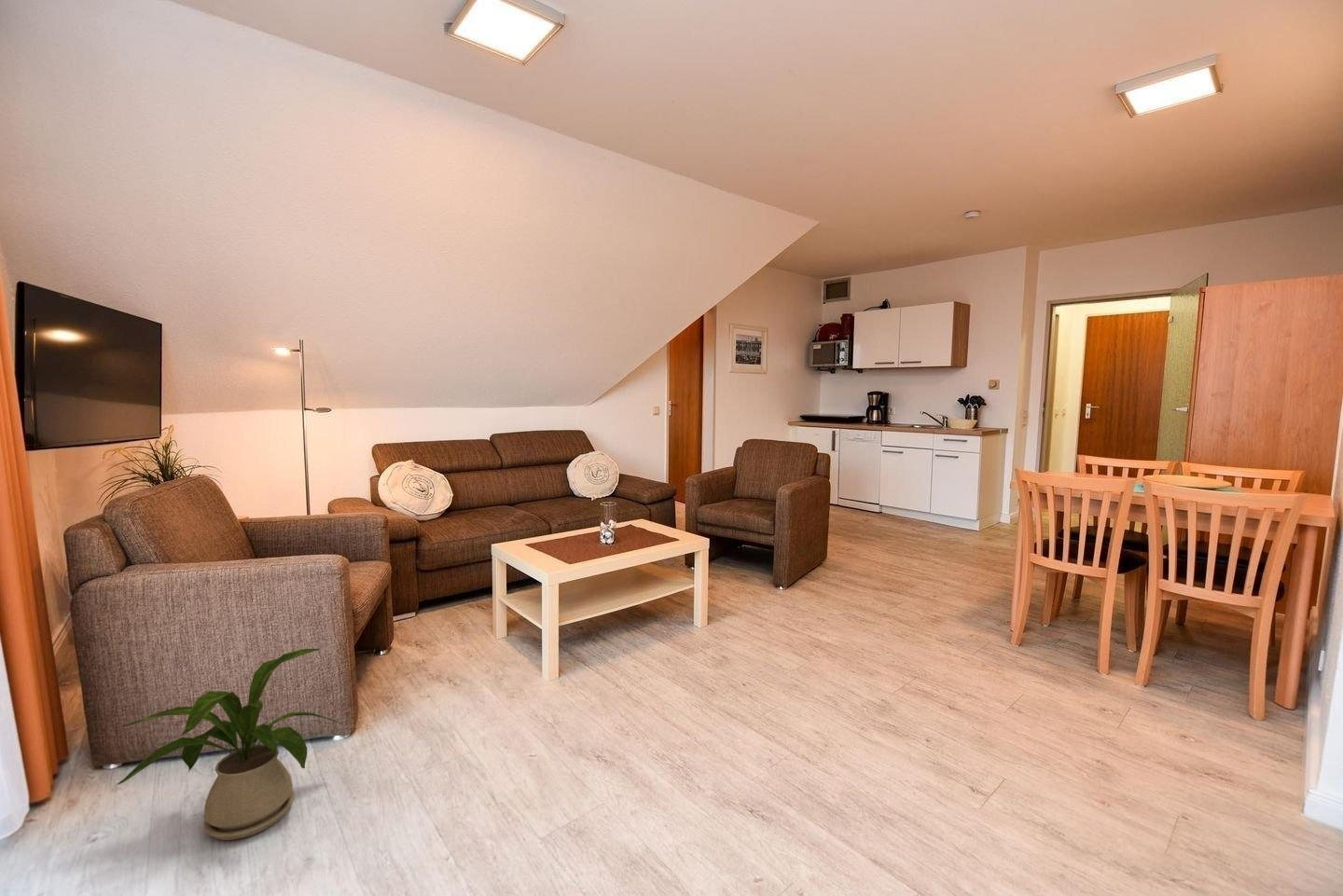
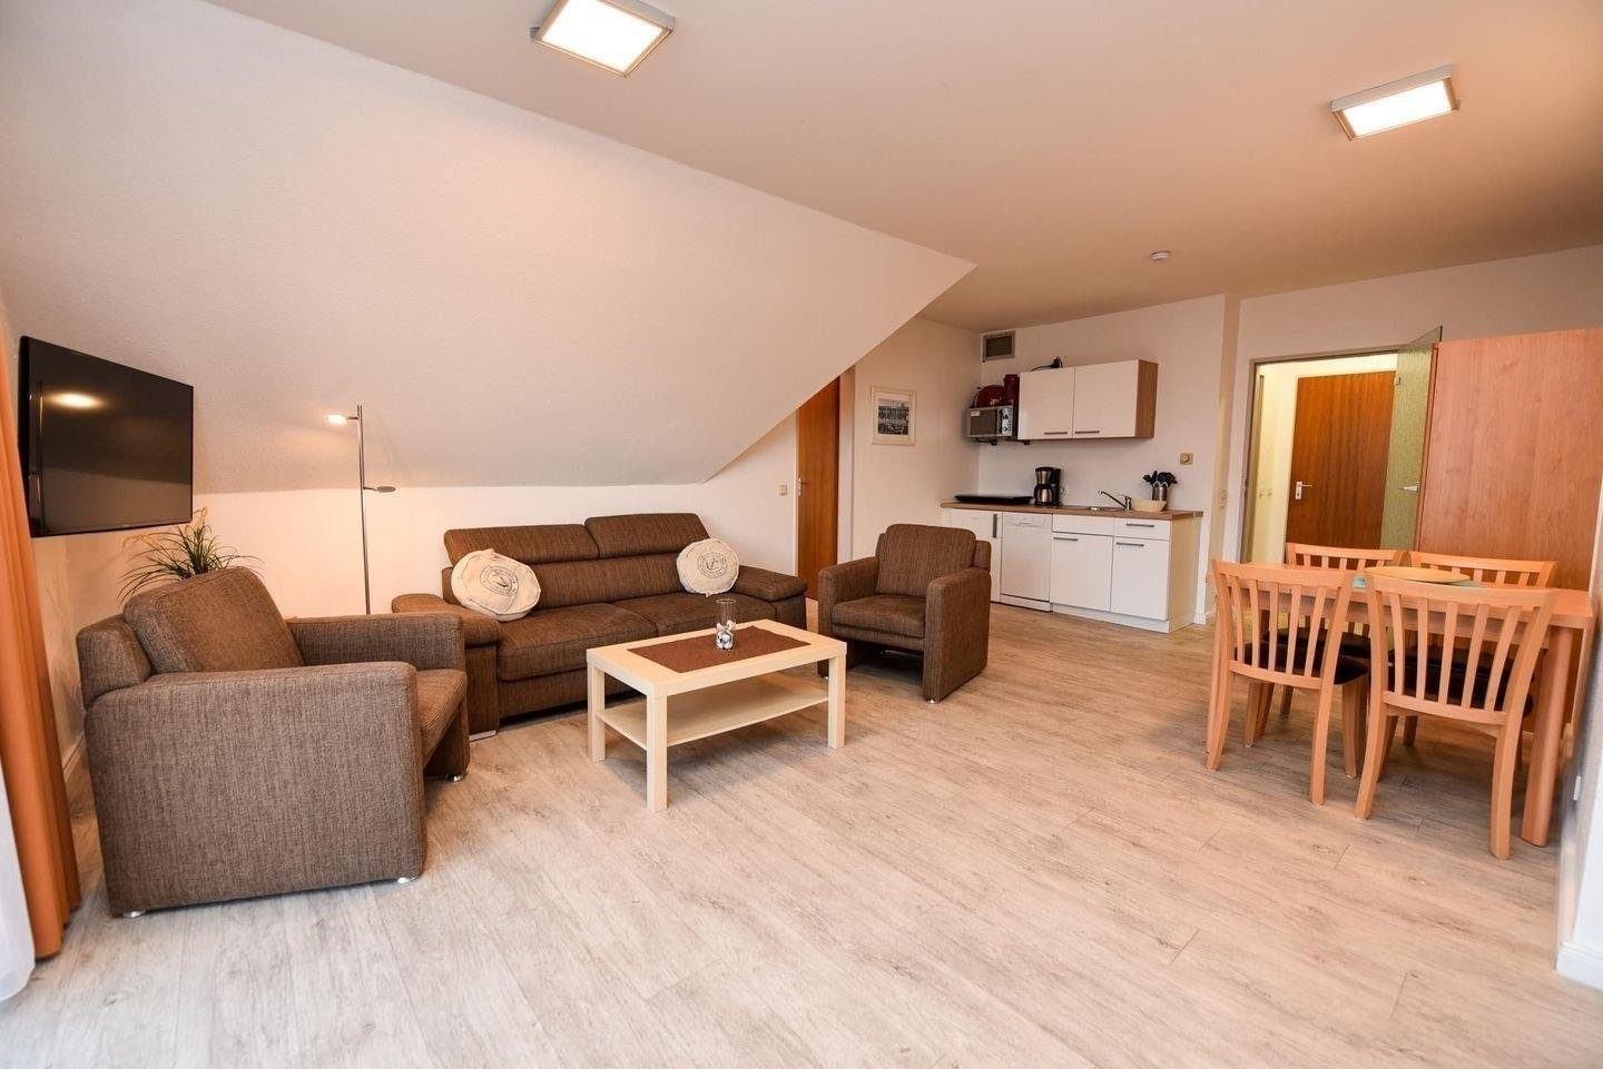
- house plant (234, 735)
